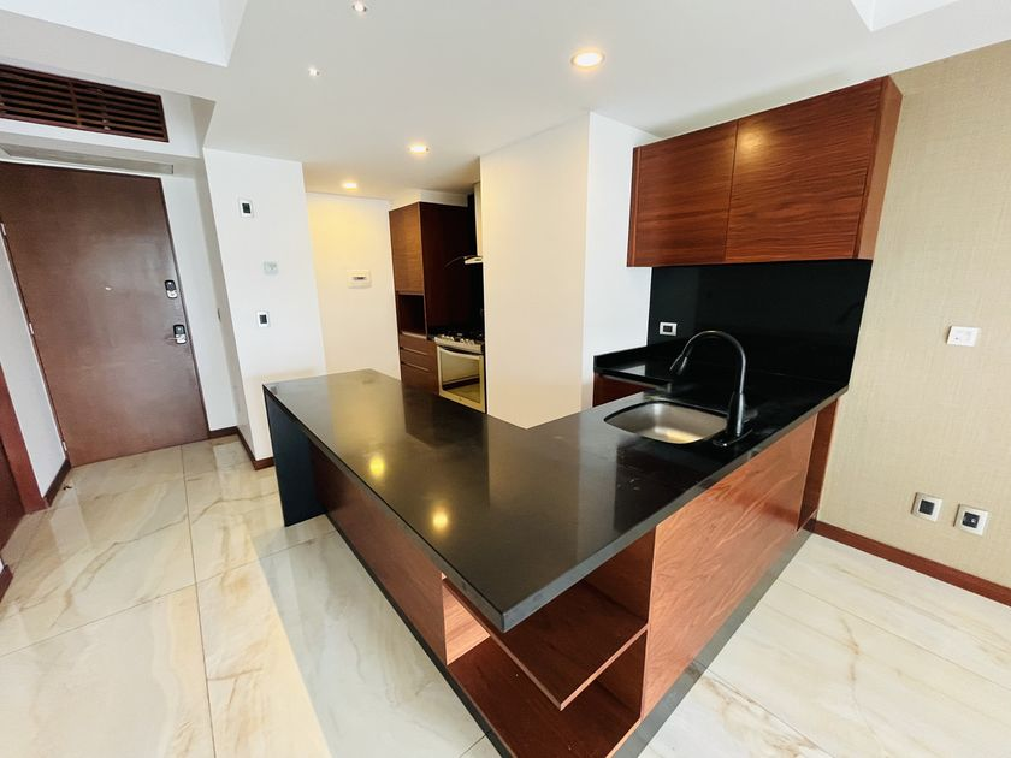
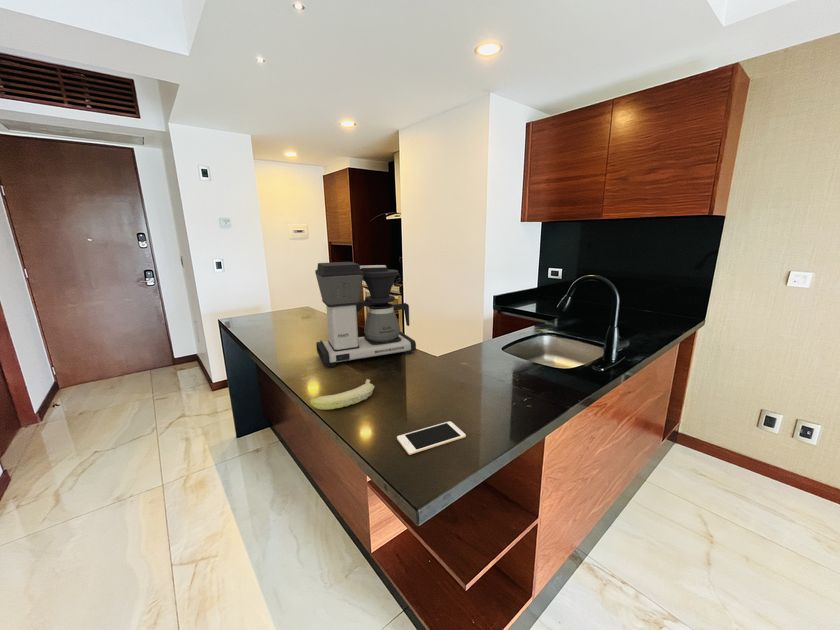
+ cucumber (350, 391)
+ cell phone (431, 436)
+ coffee maker (364, 306)
